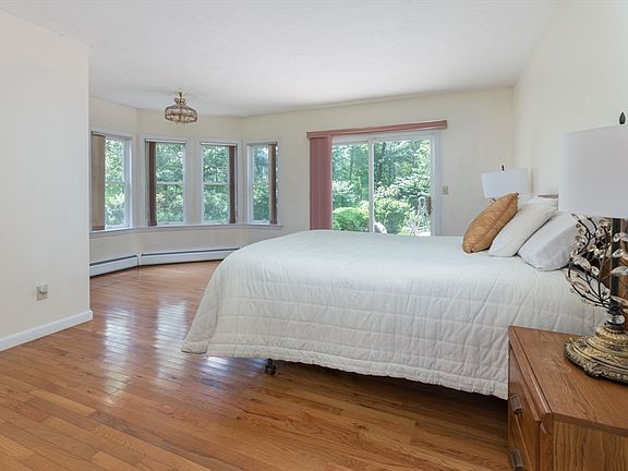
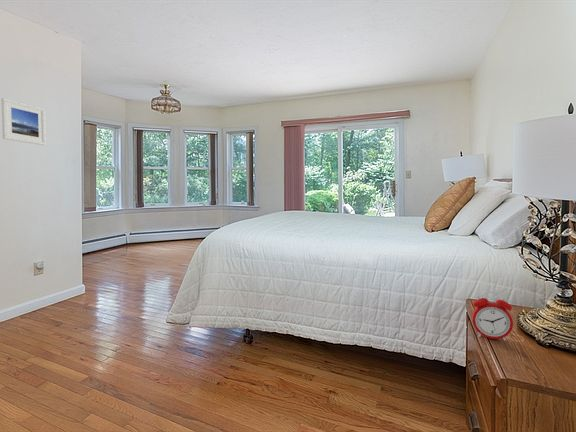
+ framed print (25, 123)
+ alarm clock (491, 314)
